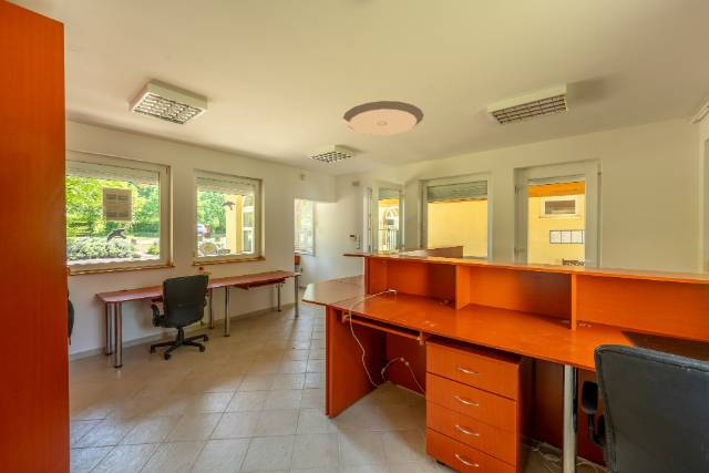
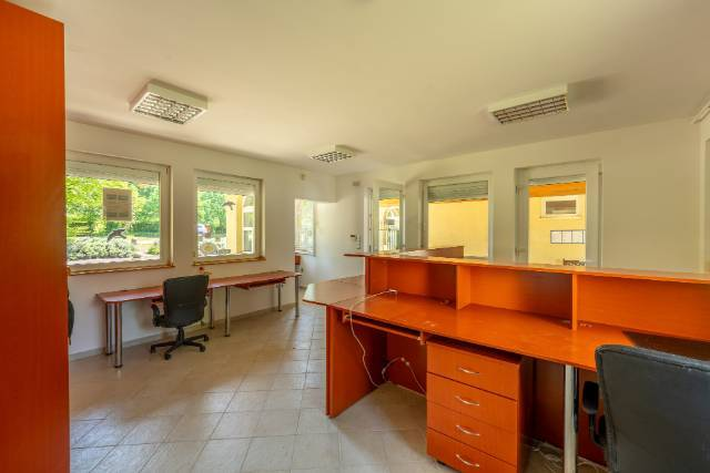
- ceiling light fixture (382, 121)
